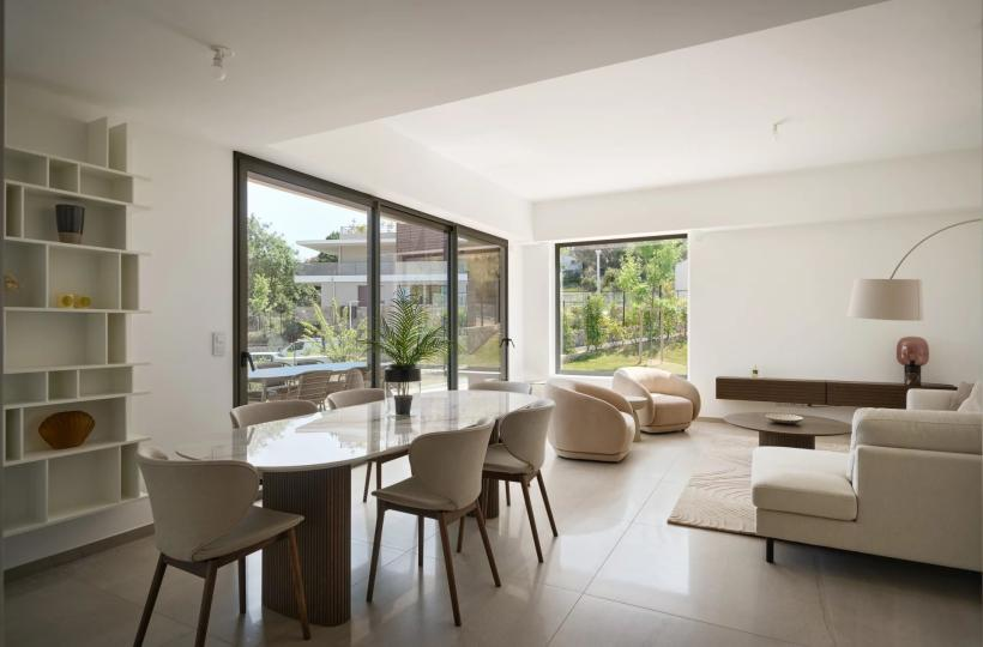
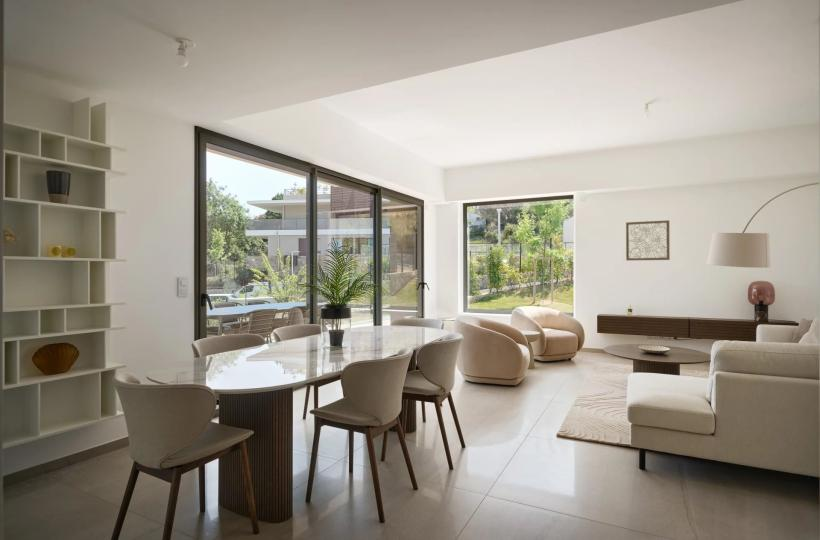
+ wall art (648, 238)
